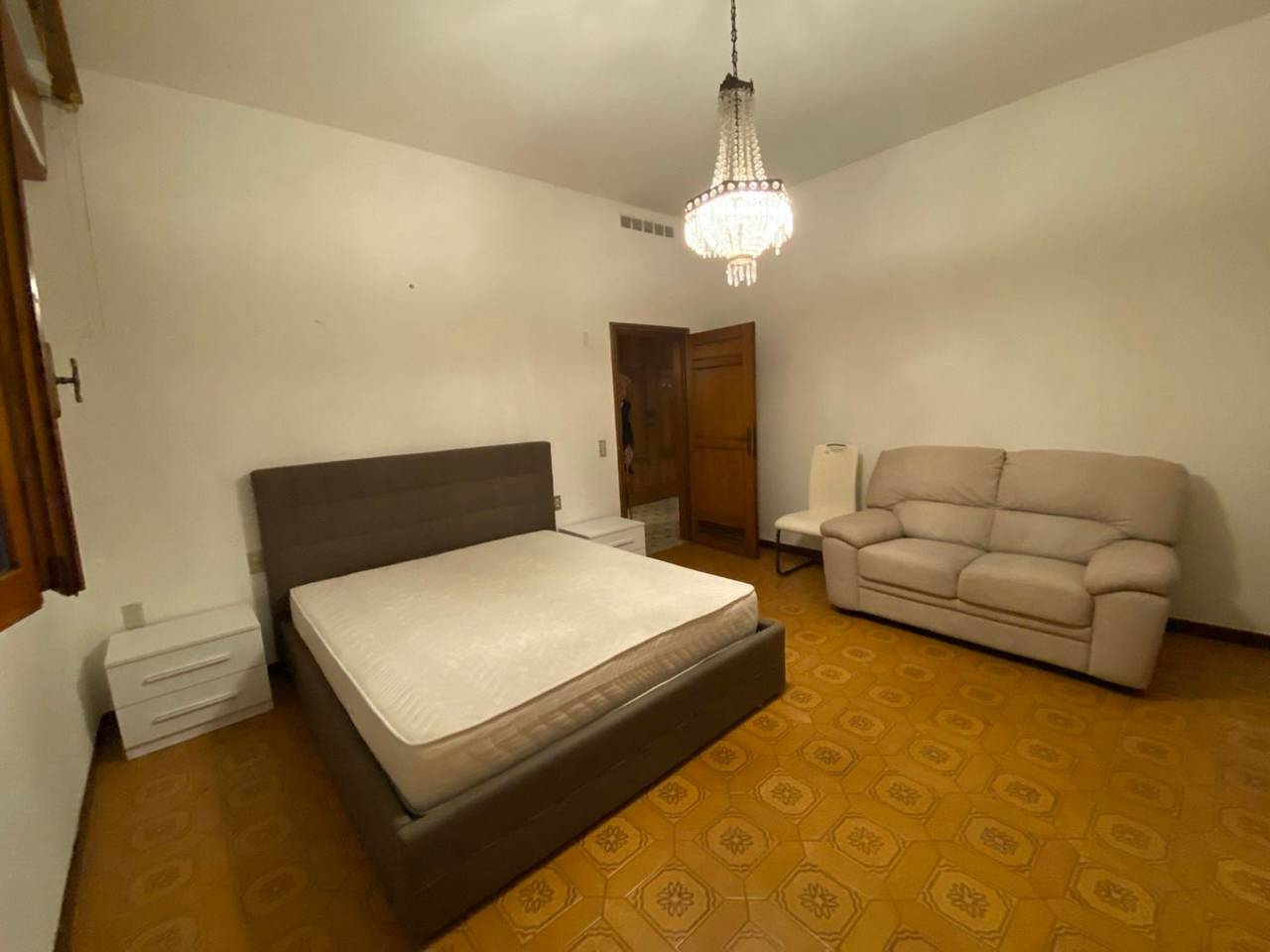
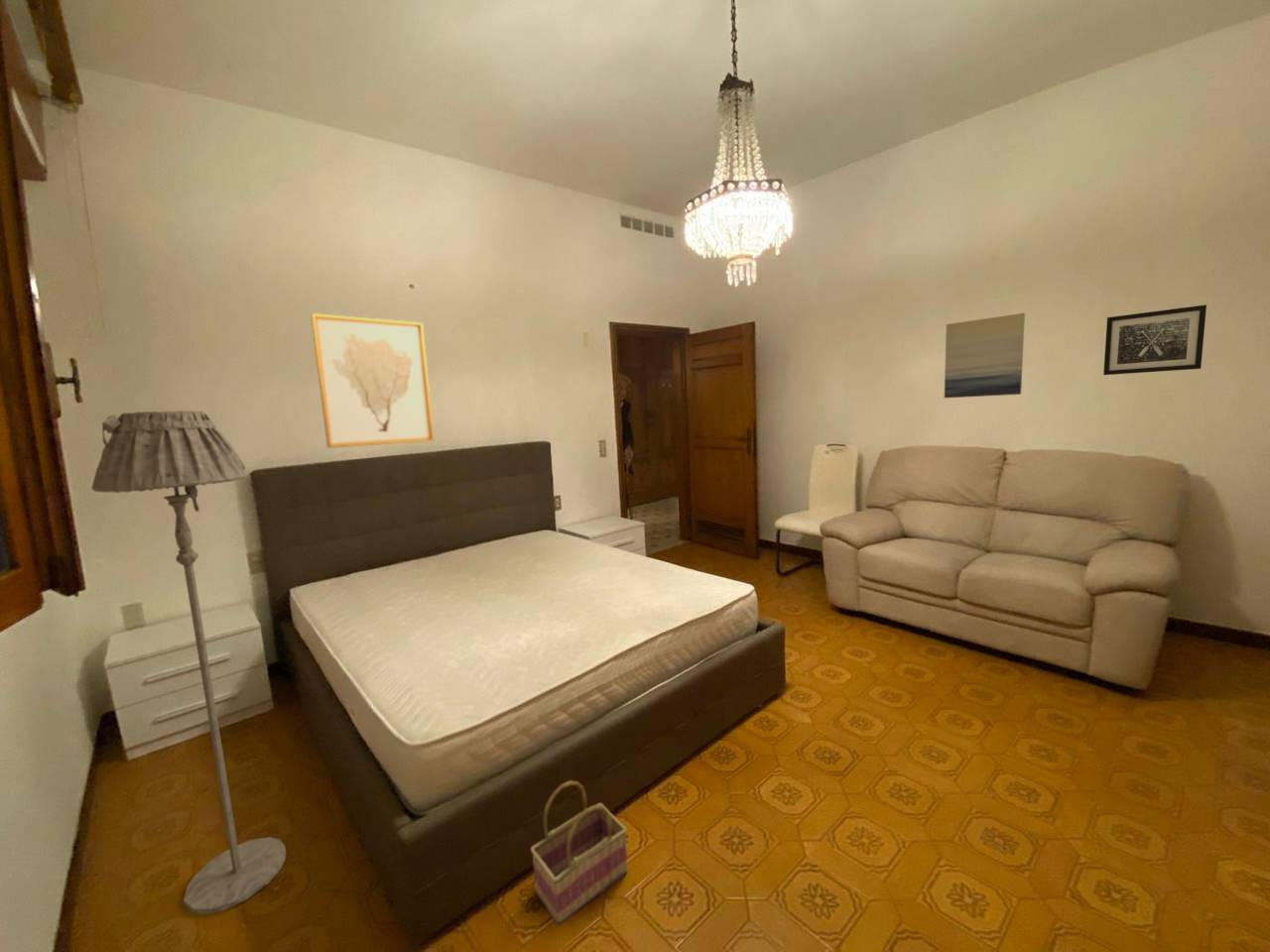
+ basket (578, 839)
+ wall art (982, 358)
+ wall art (1152, 341)
+ wall art (377, 382)
+ floor lamp (203, 656)
